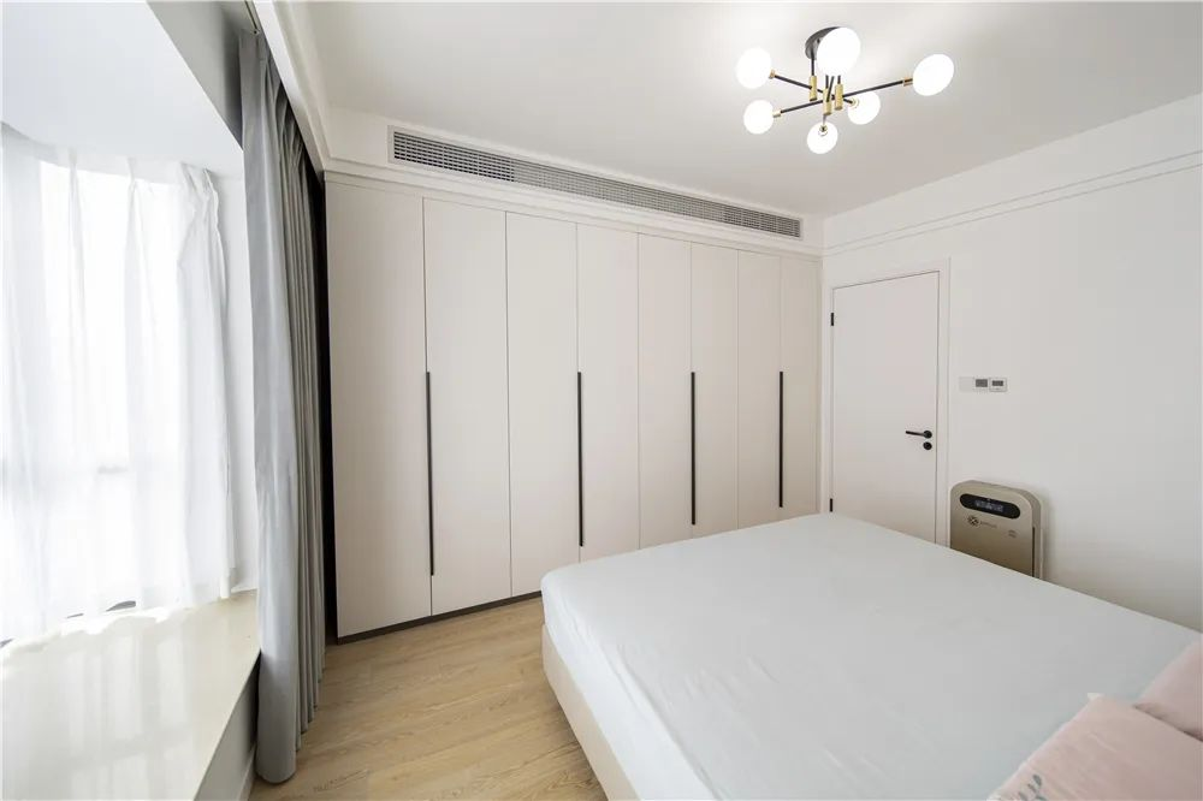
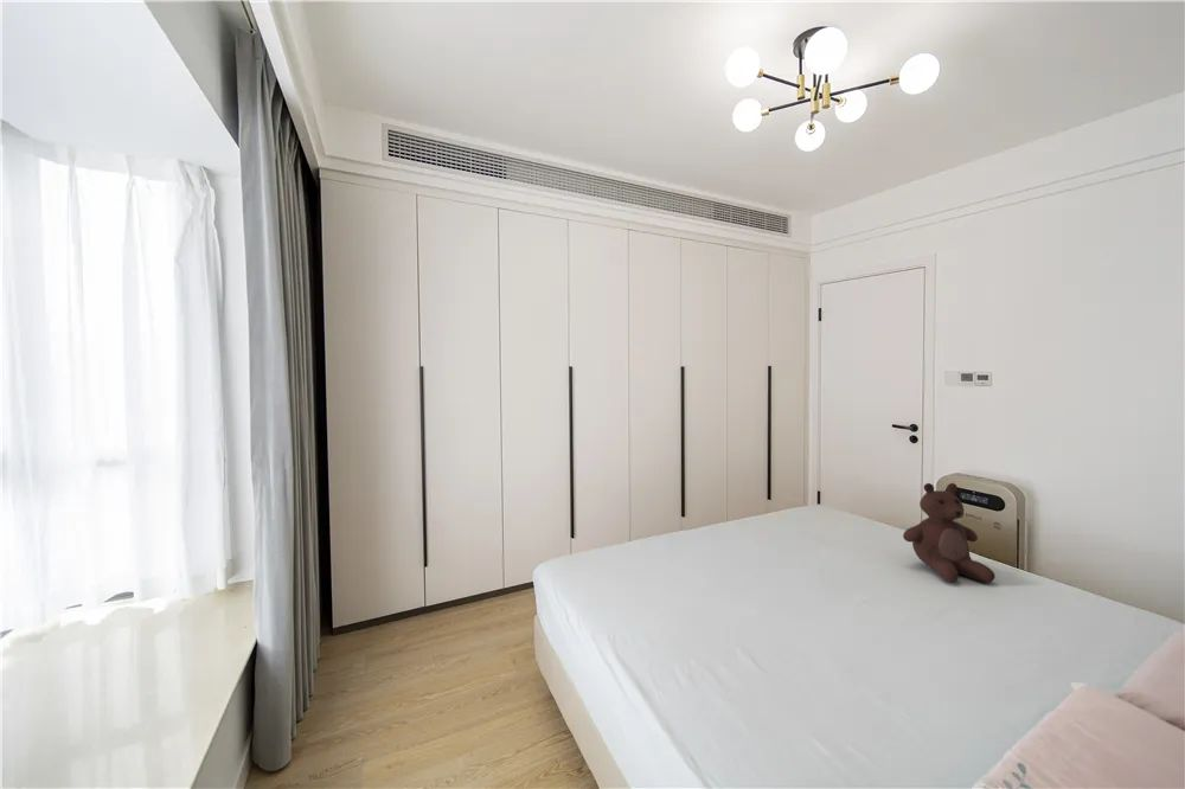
+ teddy bear (949, 528)
